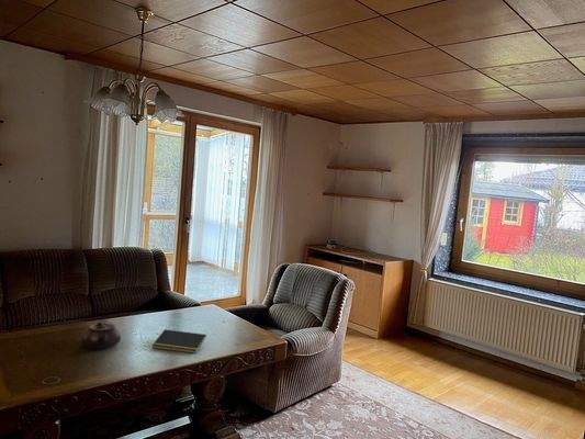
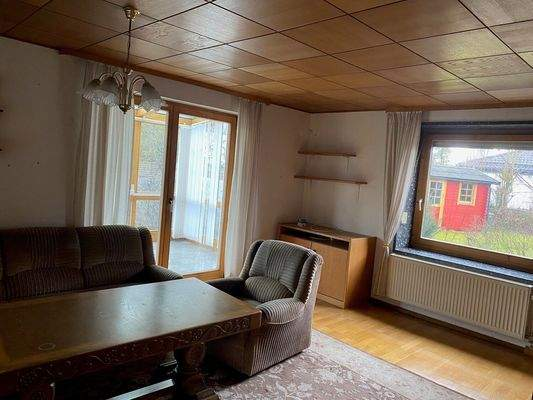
- teapot (102, 333)
- notepad (179, 340)
